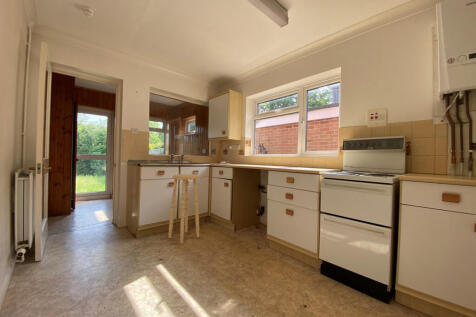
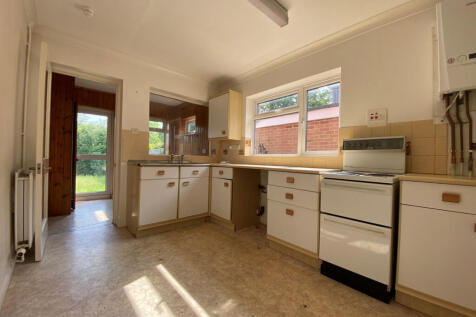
- stool (185, 206)
